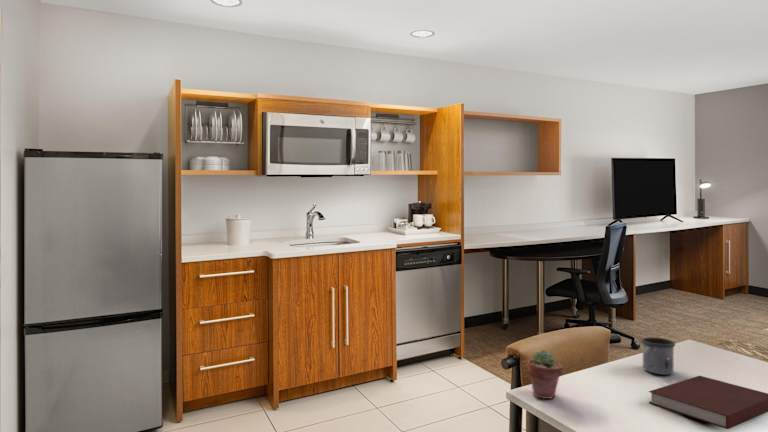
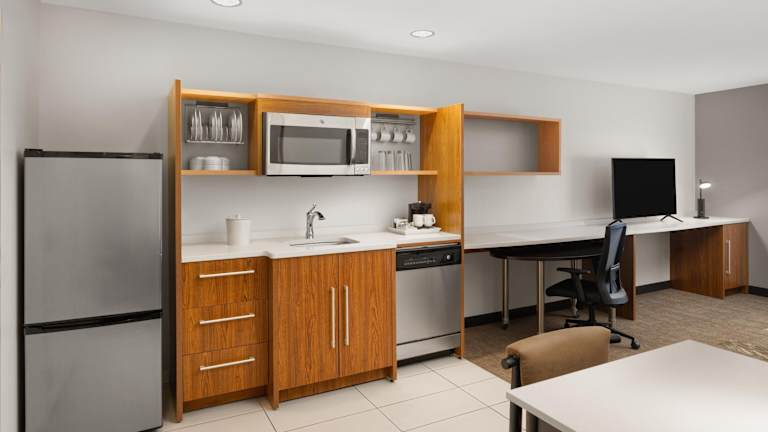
- mug (655, 356)
- notebook (712, 399)
- potted succulent (544, 372)
